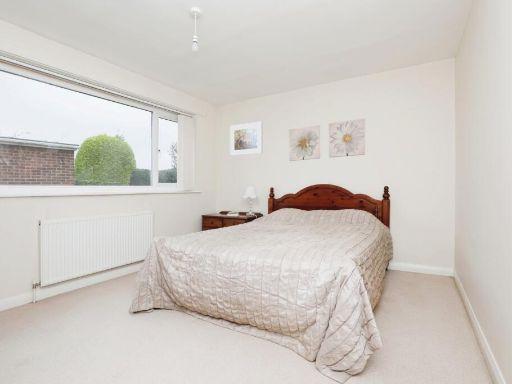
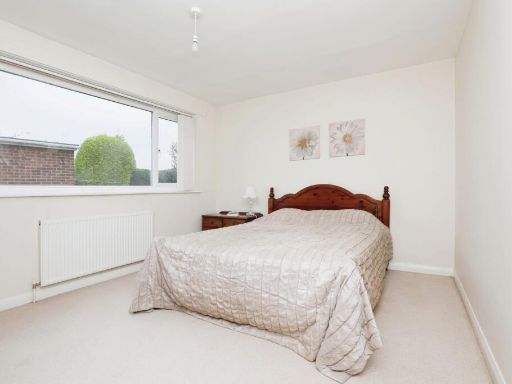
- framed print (245, 139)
